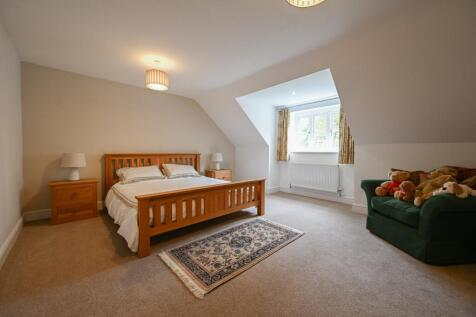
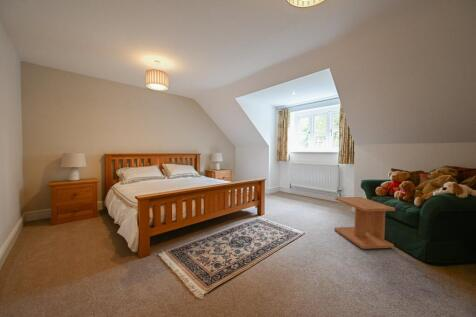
+ side table (361, 220)
